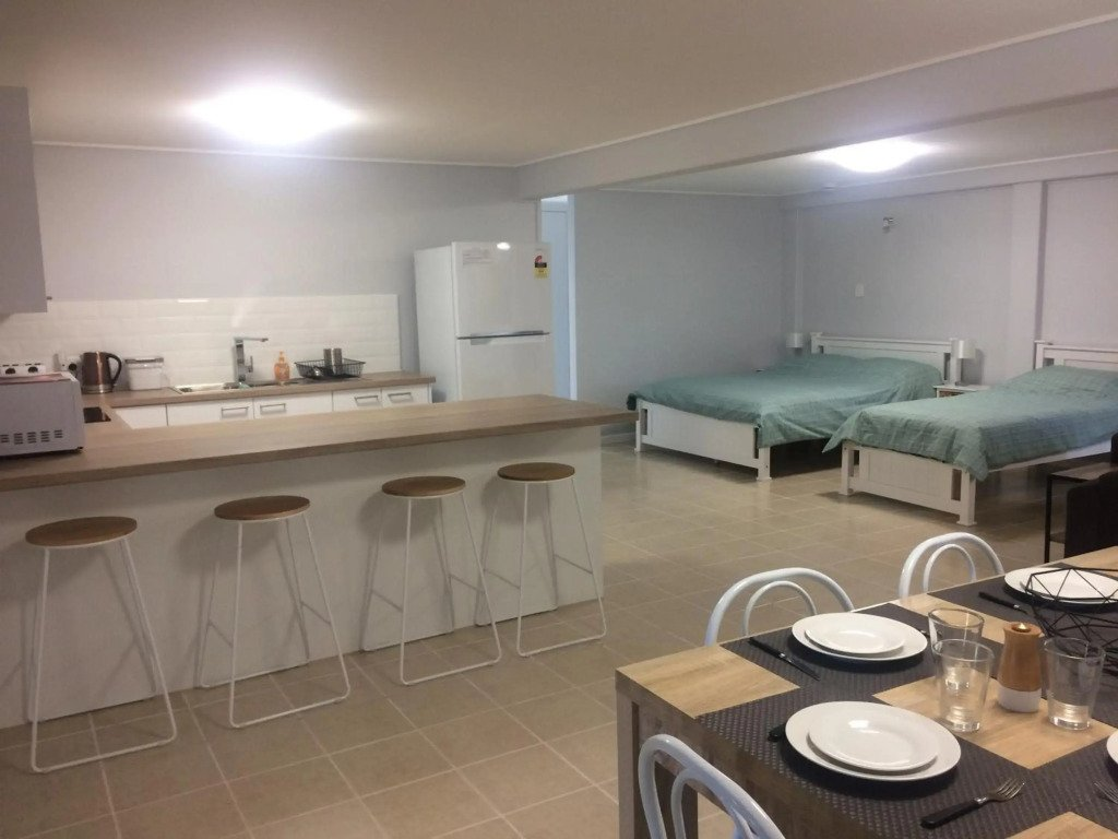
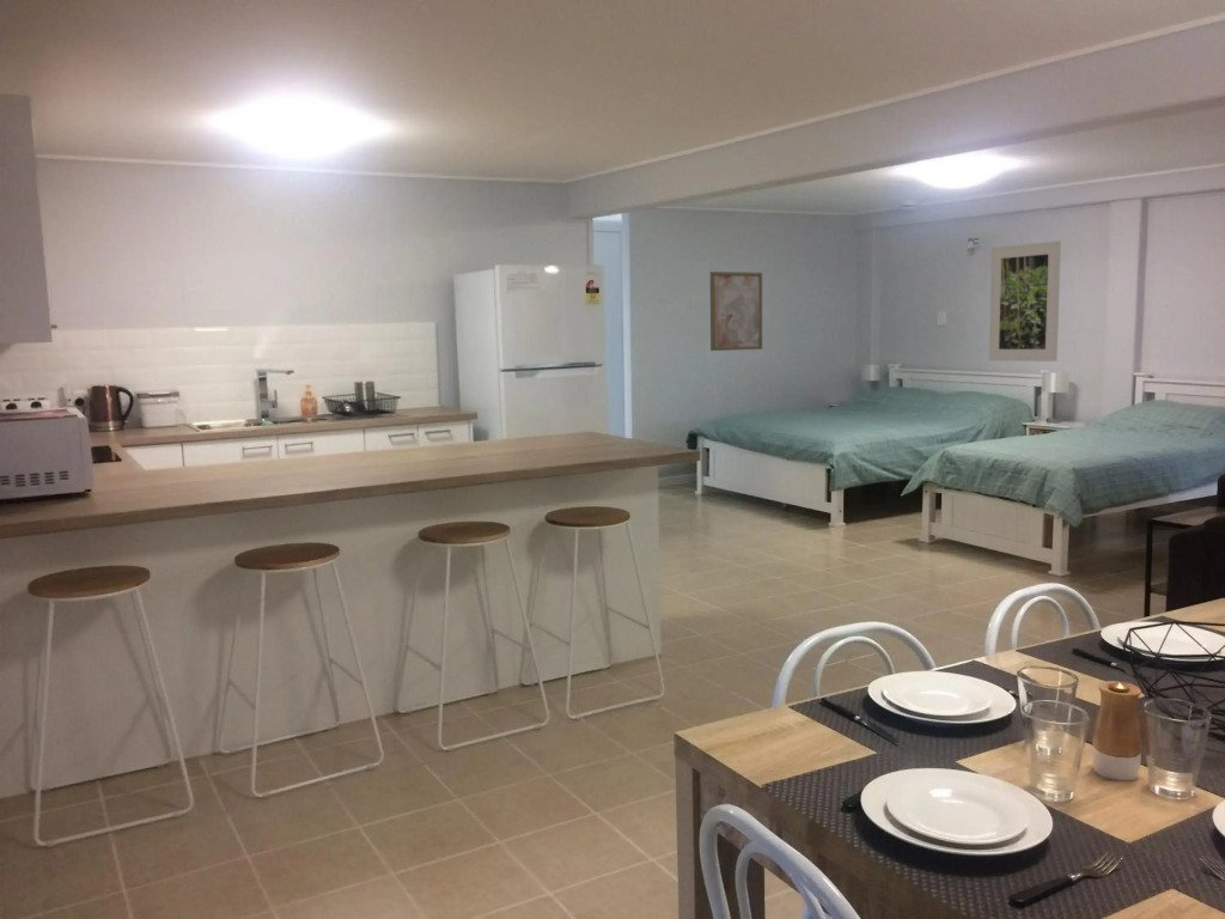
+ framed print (1023, 303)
+ wall art (737, 311)
